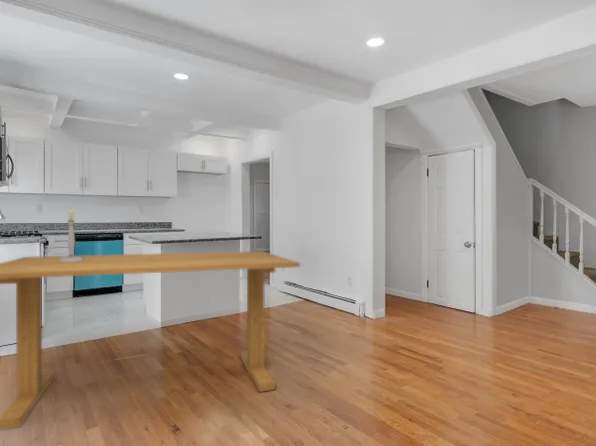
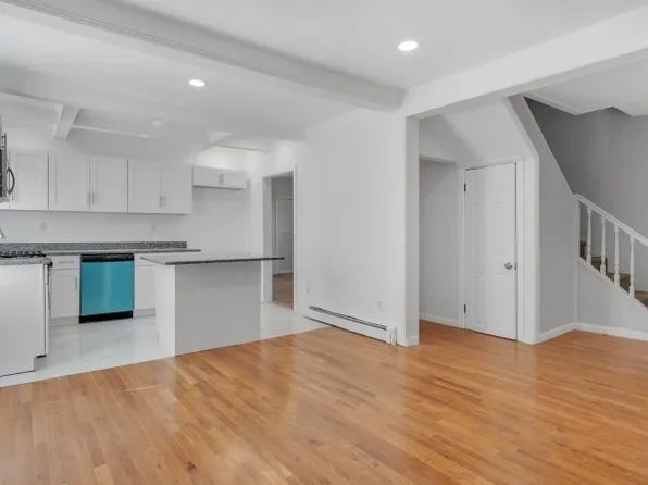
- candlestick (73, 234)
- dining table (152, 272)
